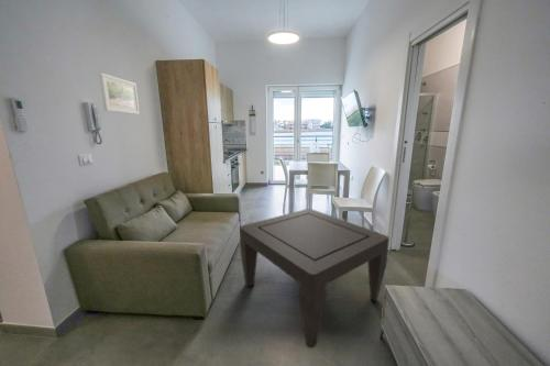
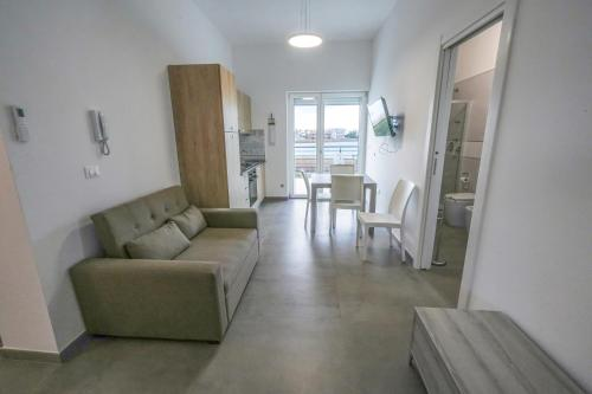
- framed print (121, 96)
- coffee table (309, 262)
